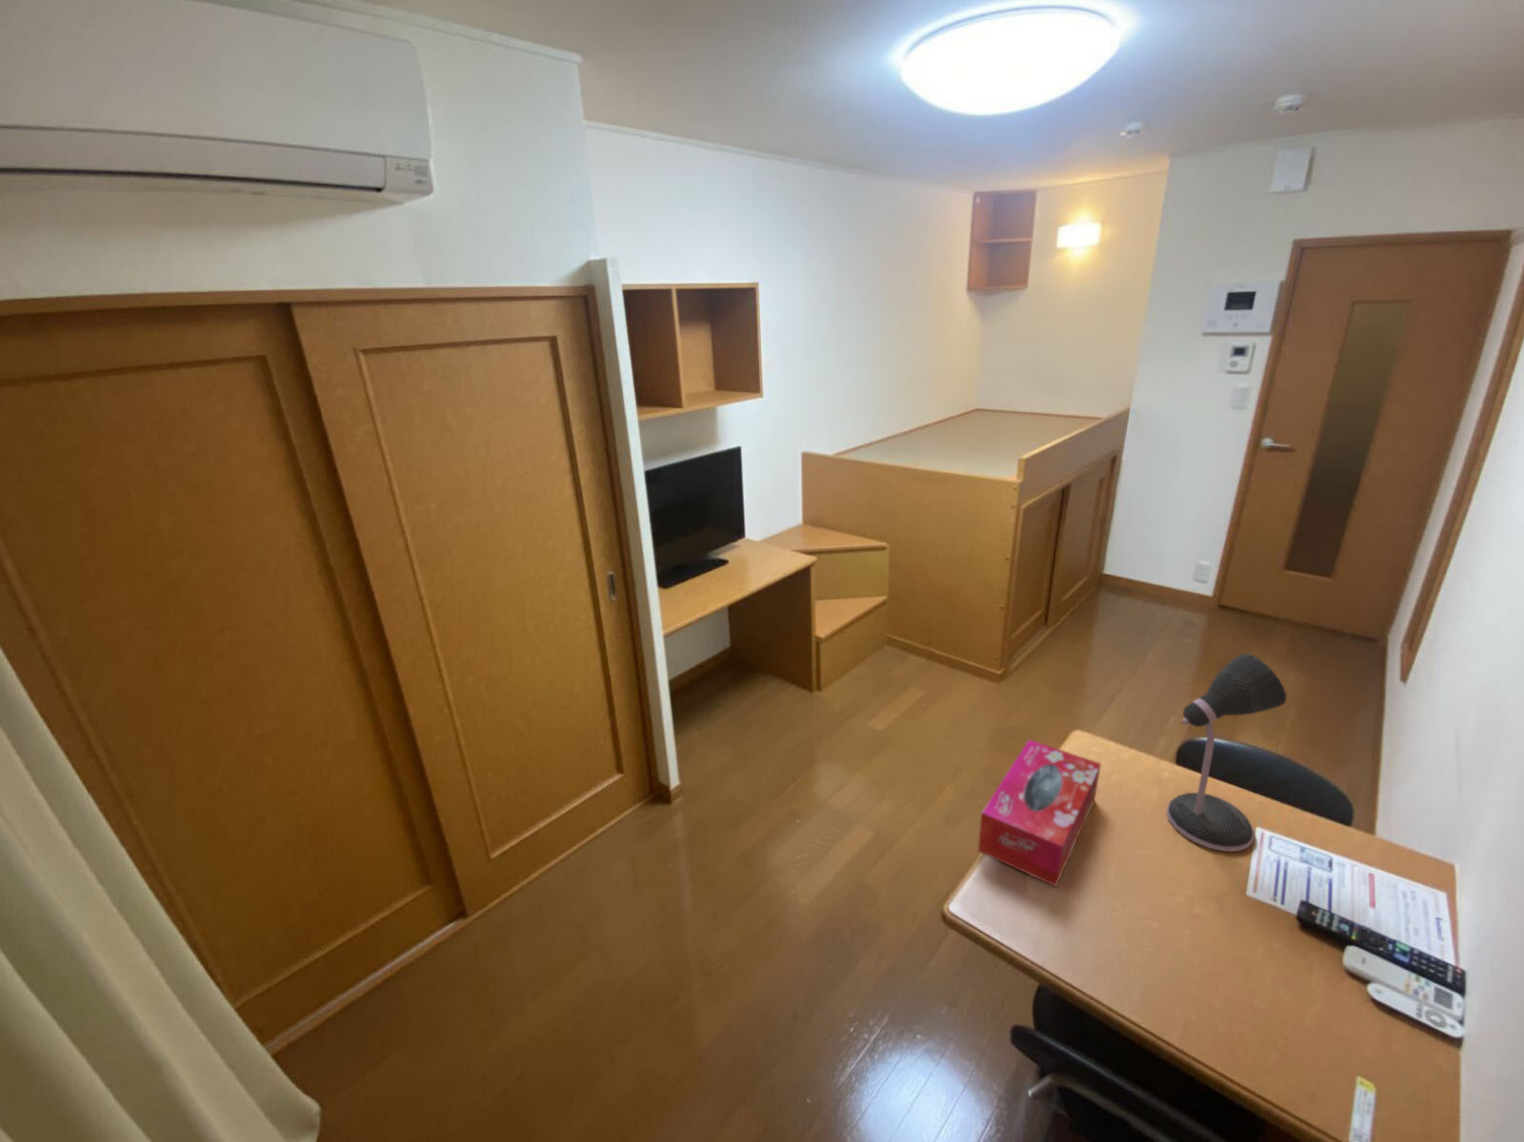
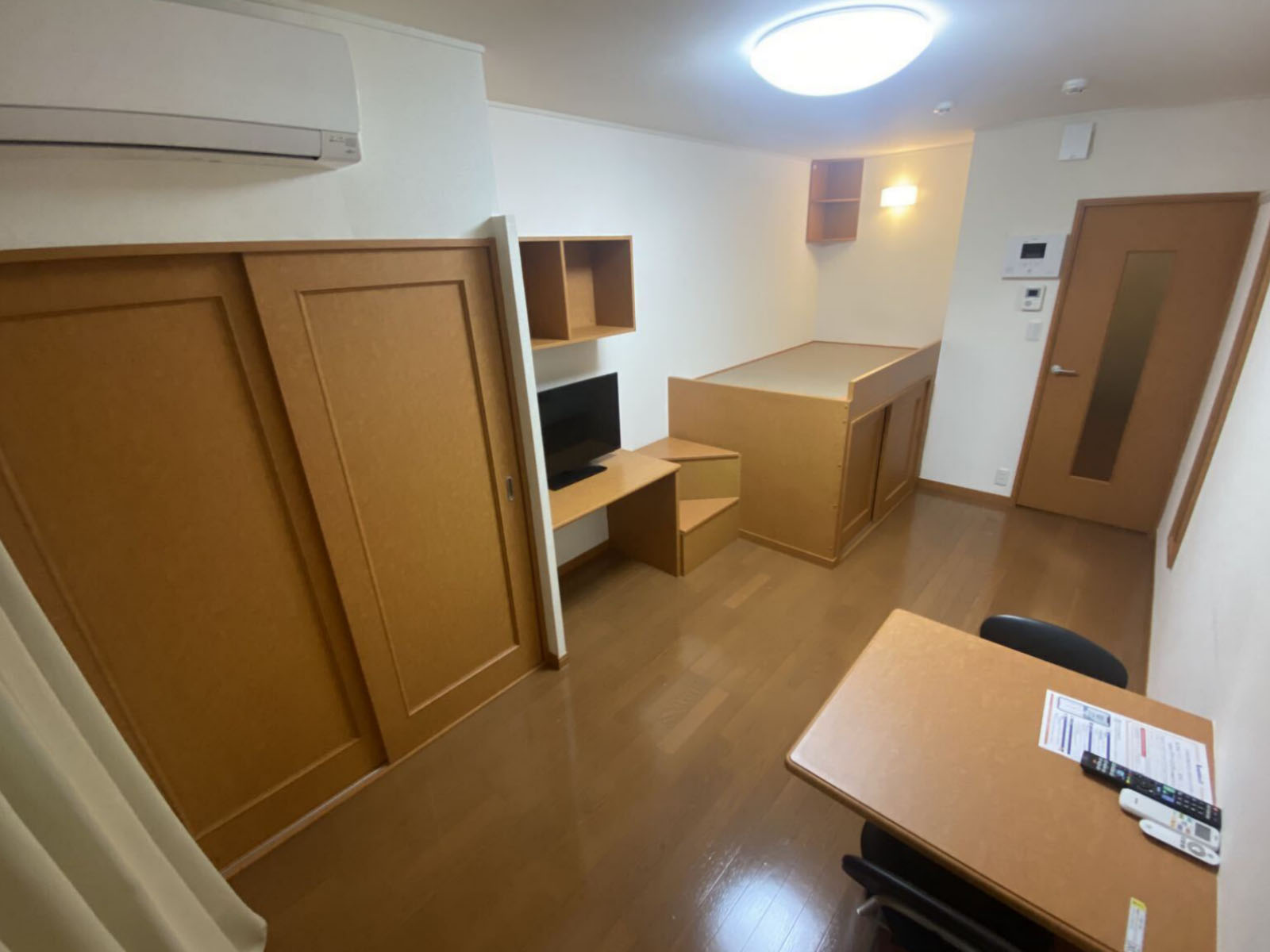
- tissue box (1042, 806)
- desk lamp (1213, 744)
